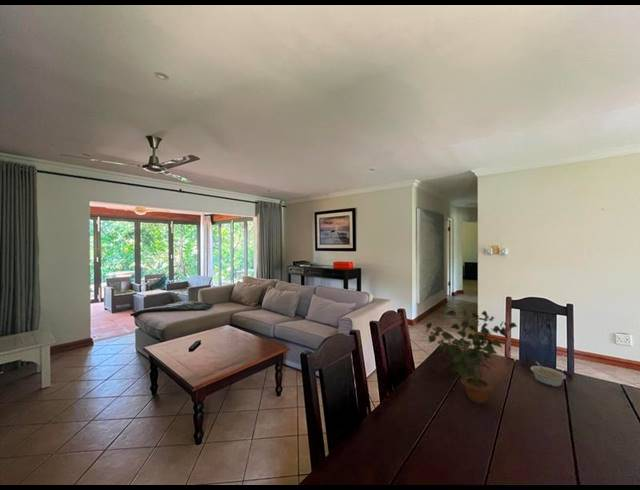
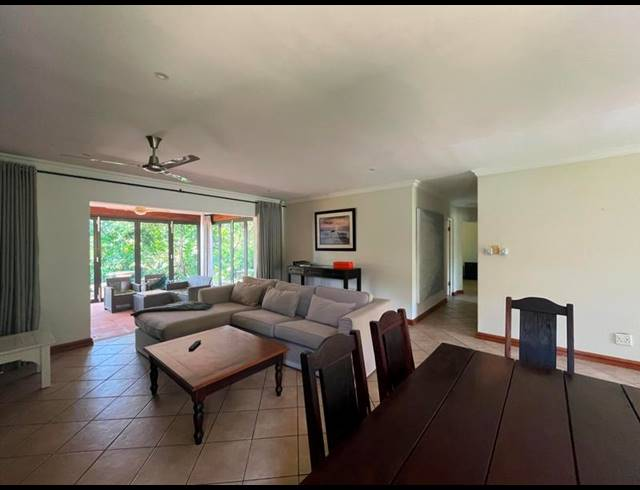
- potted plant (475, 355)
- legume (546, 375)
